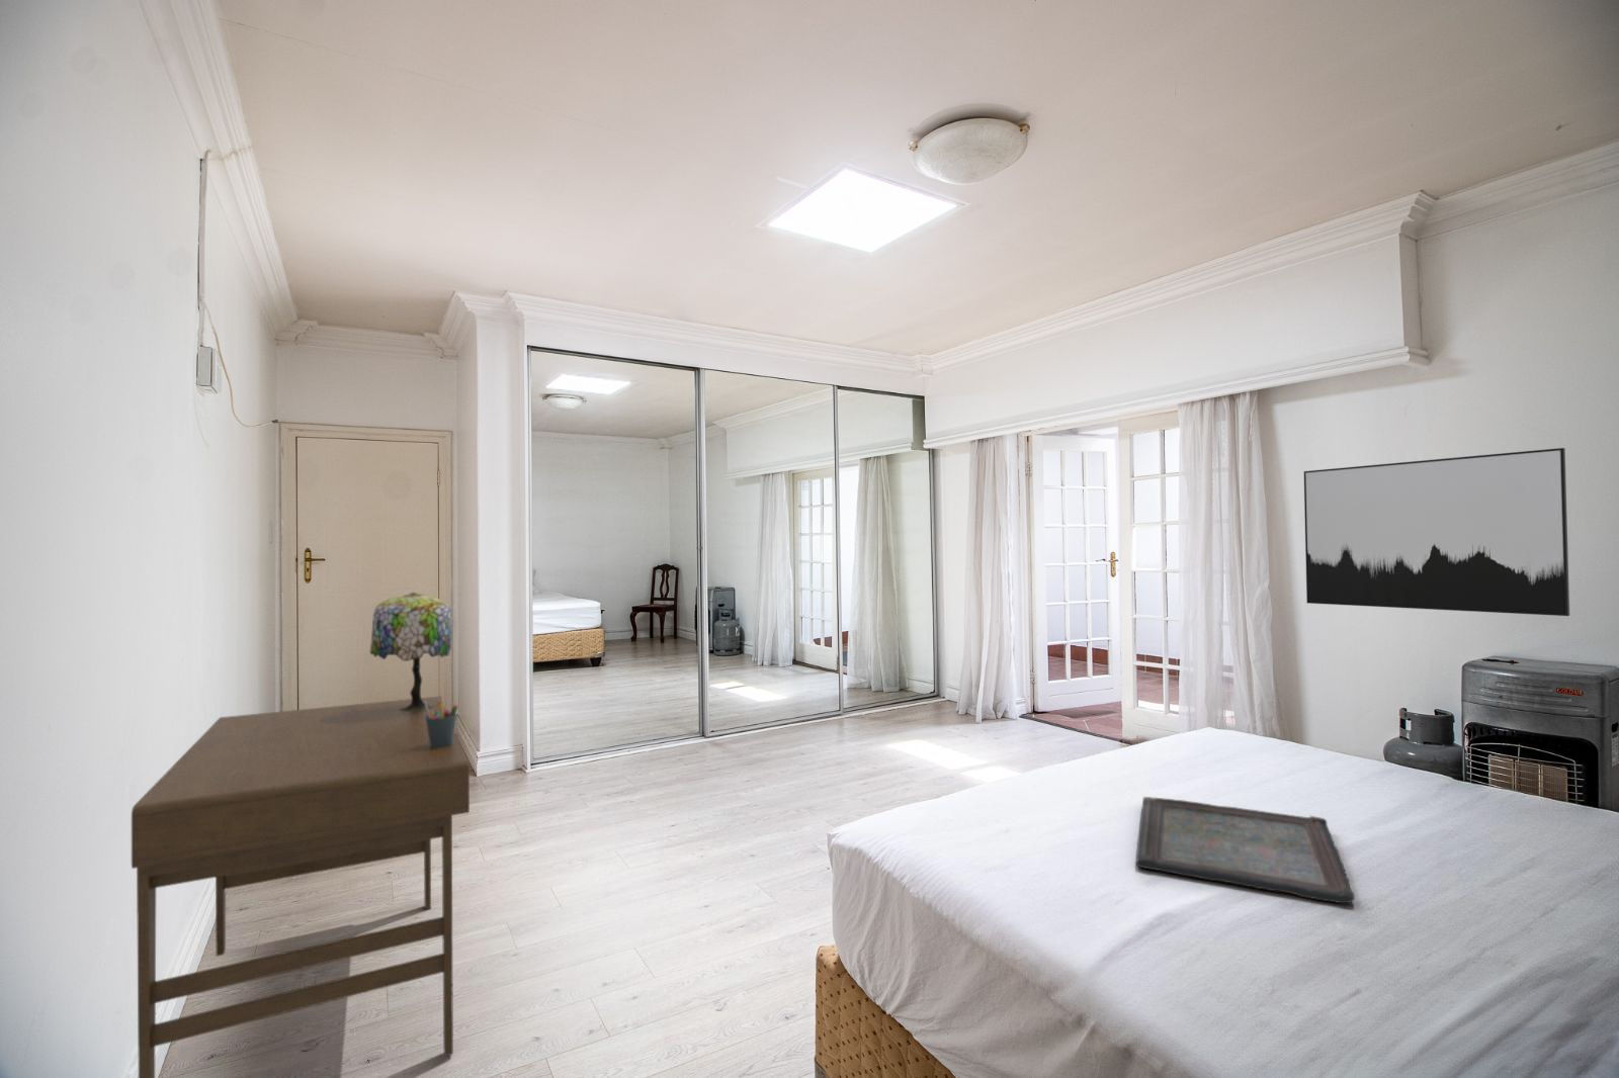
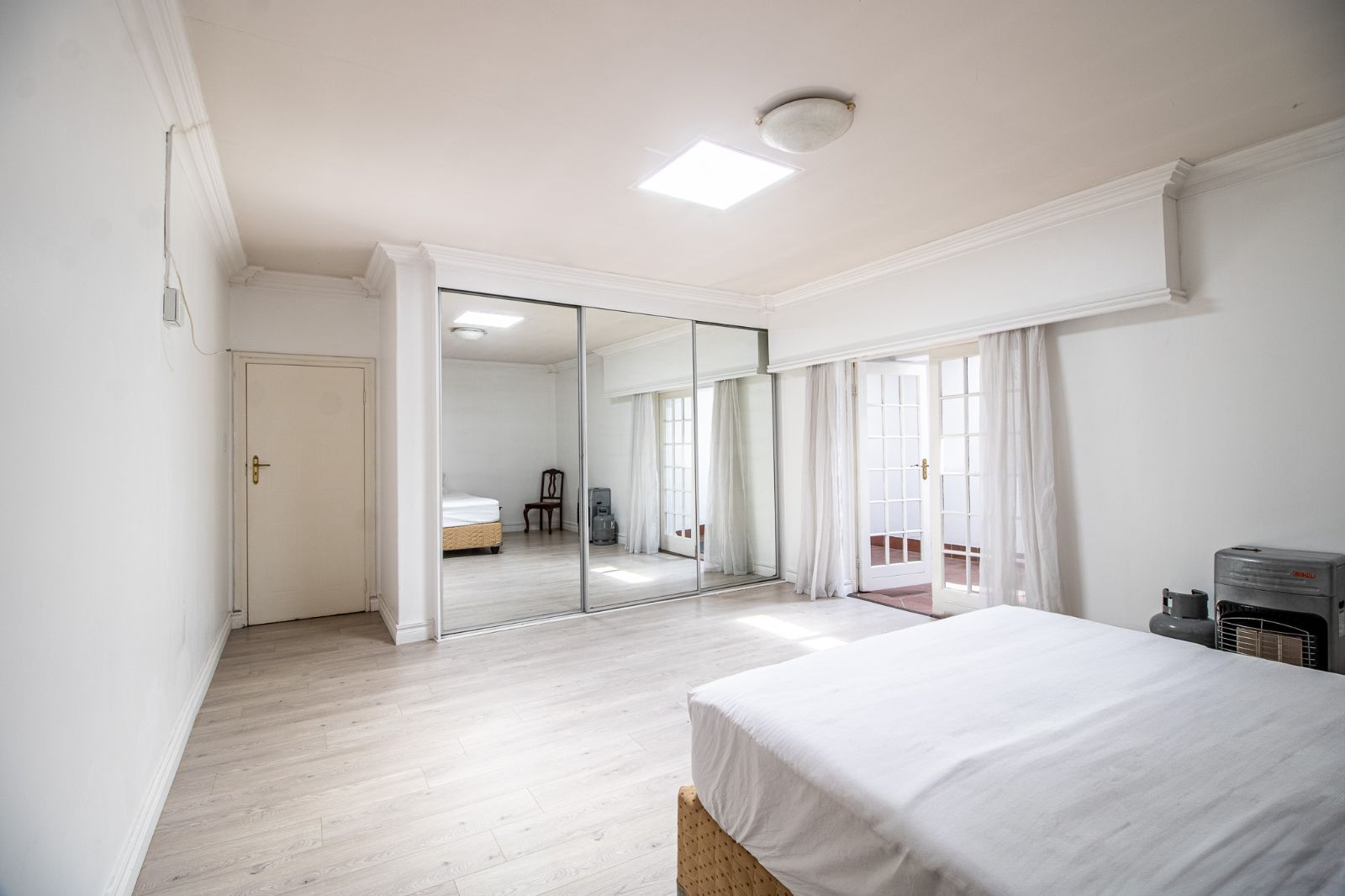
- desk (330, 865)
- pen holder (442, 721)
- wall art (1419, 534)
- table lamp (412, 650)
- serving tray (1231, 840)
